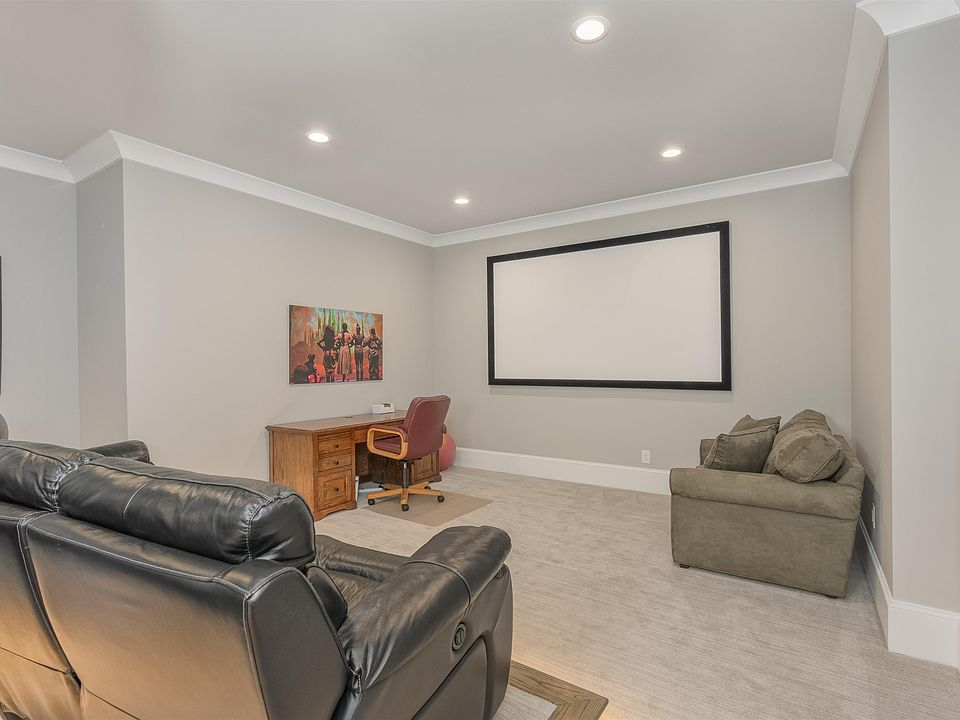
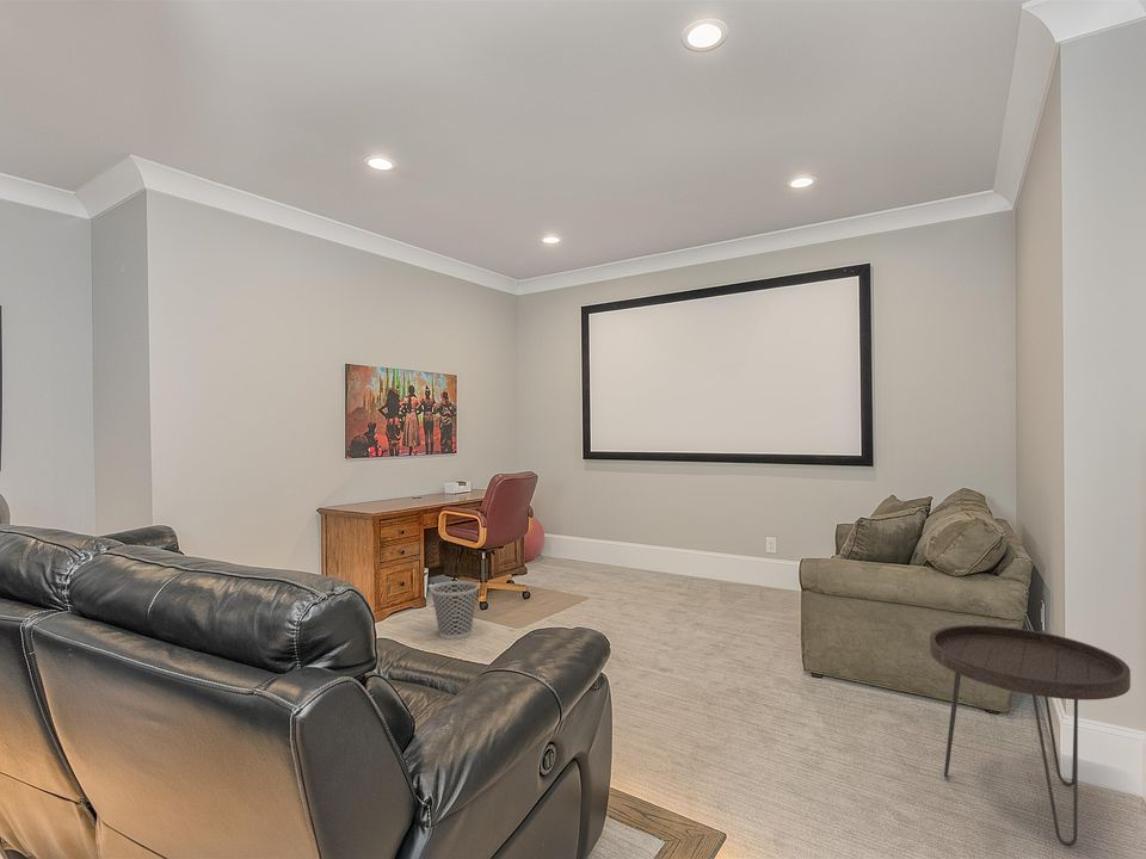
+ side table (1036, 721)
+ wastebasket (455, 610)
